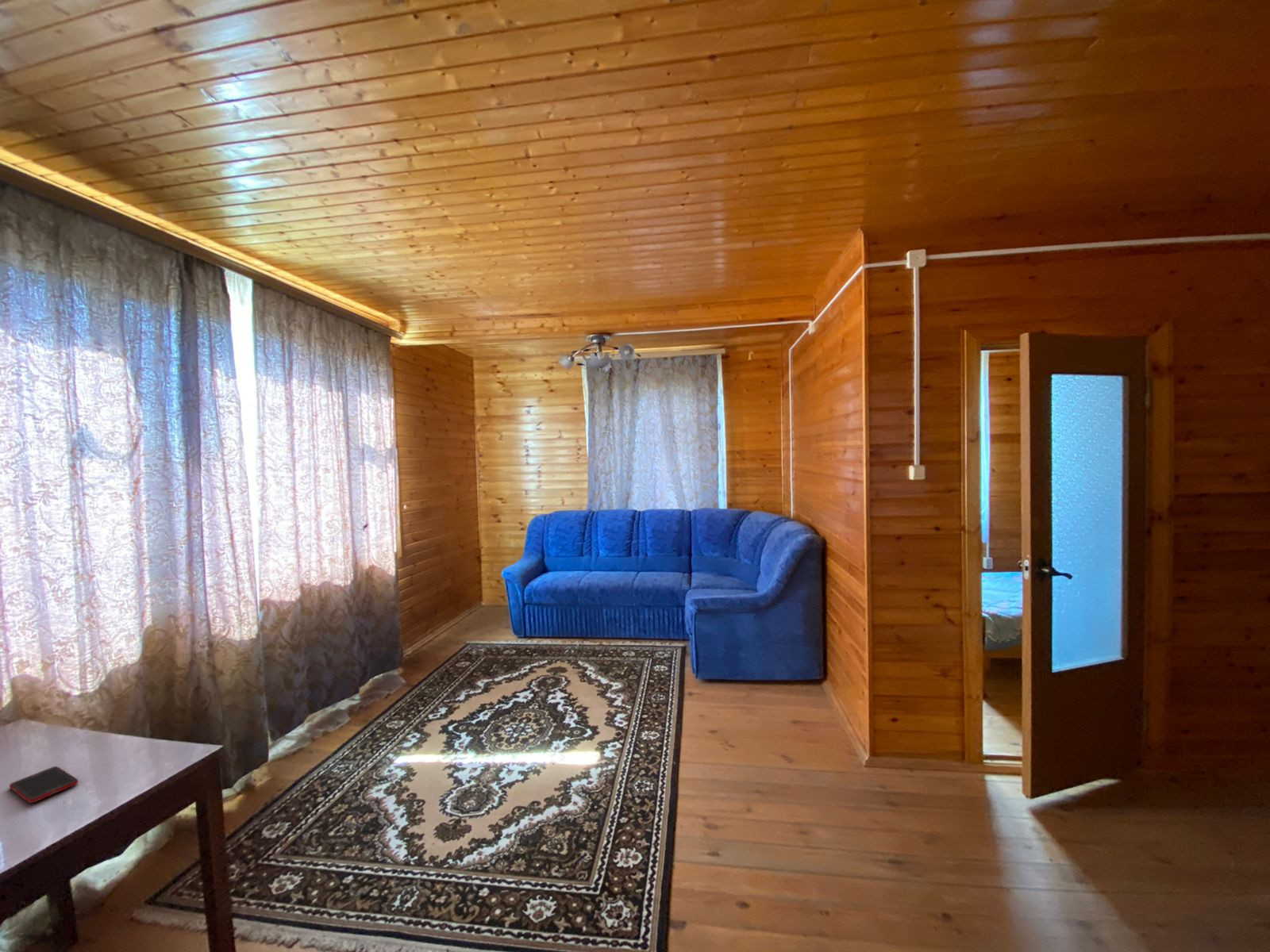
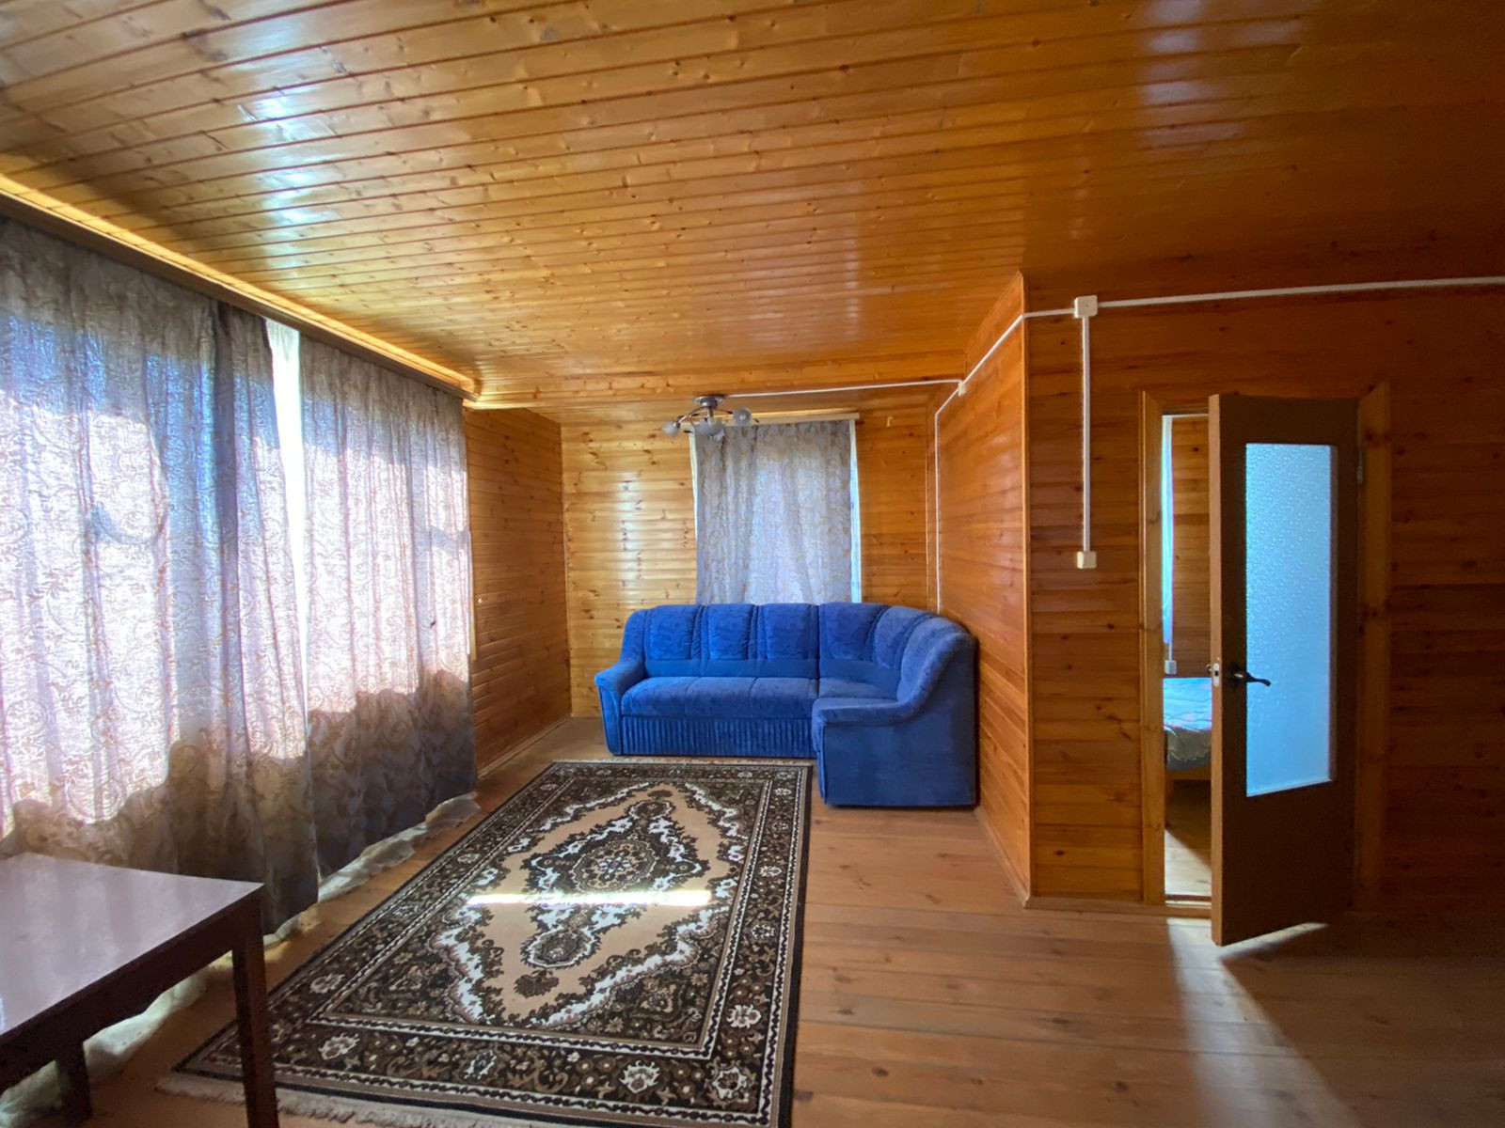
- cell phone (44, 784)
